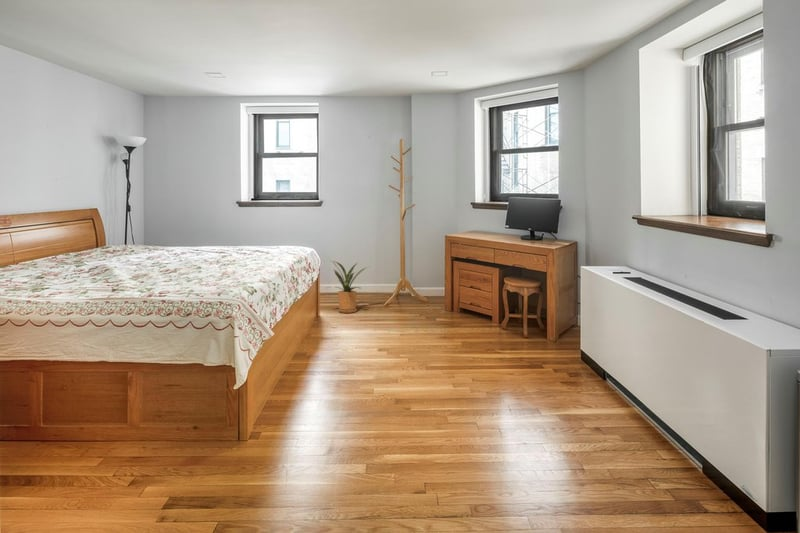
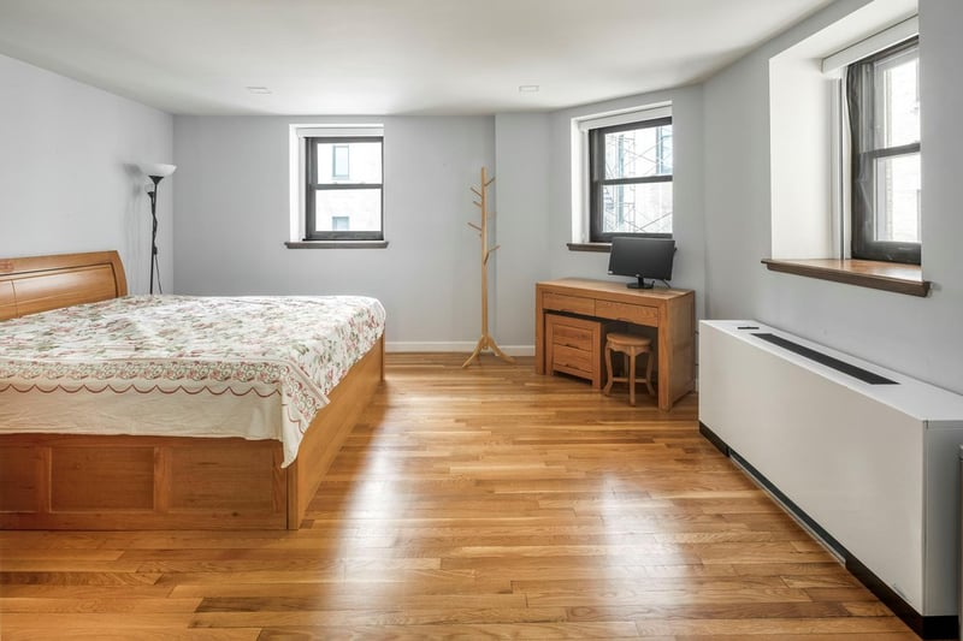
- house plant (348, 286)
